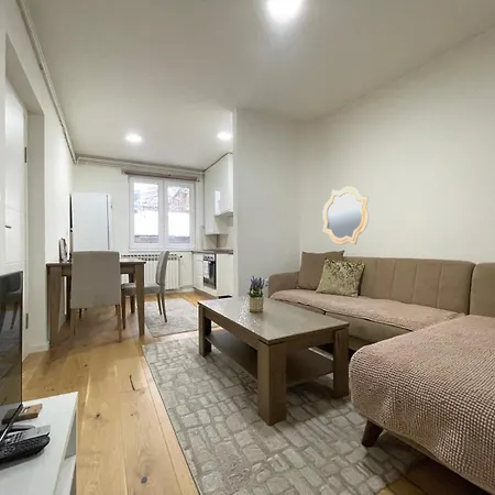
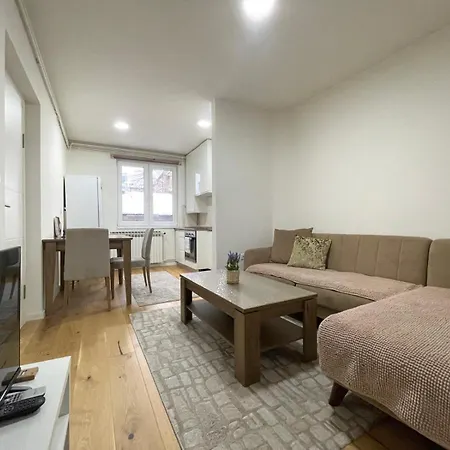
- mirror (343, 216)
